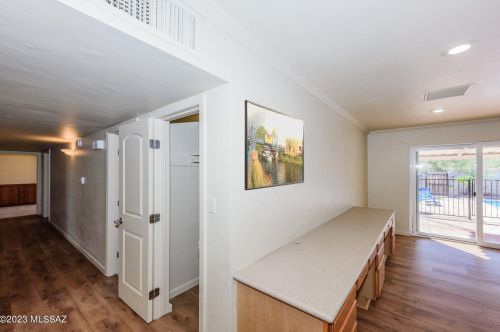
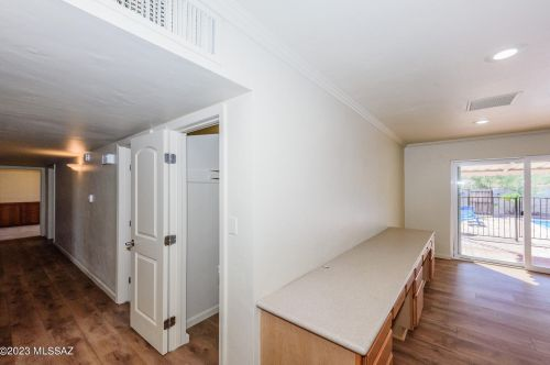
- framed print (279, 149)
